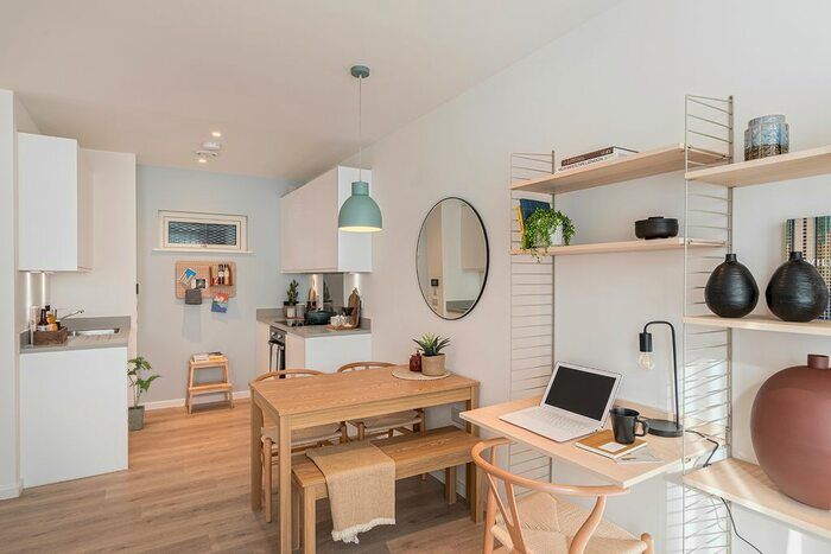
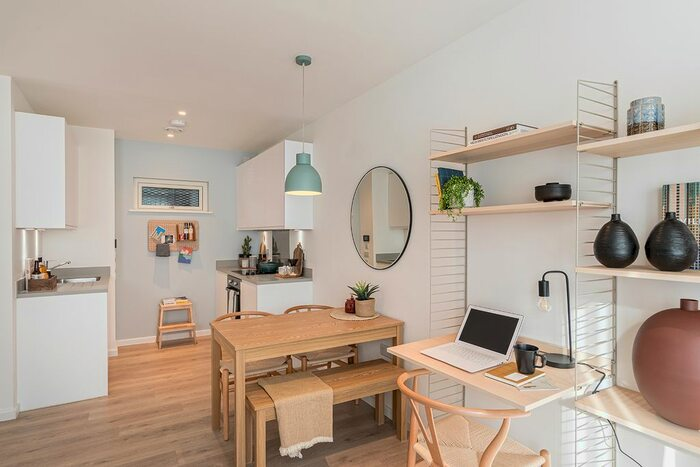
- house plant (141, 391)
